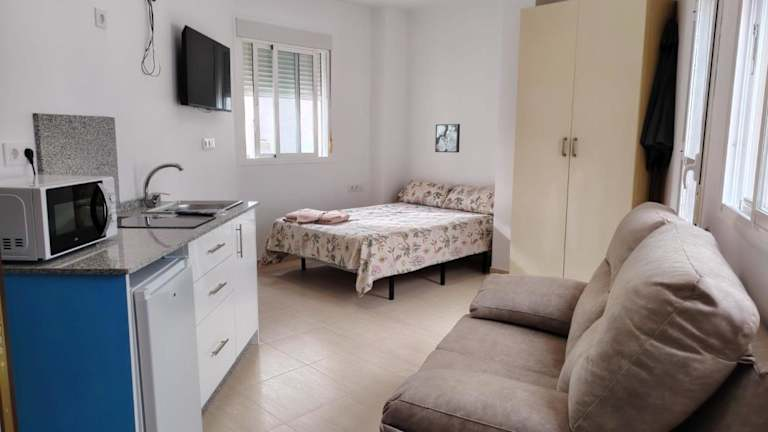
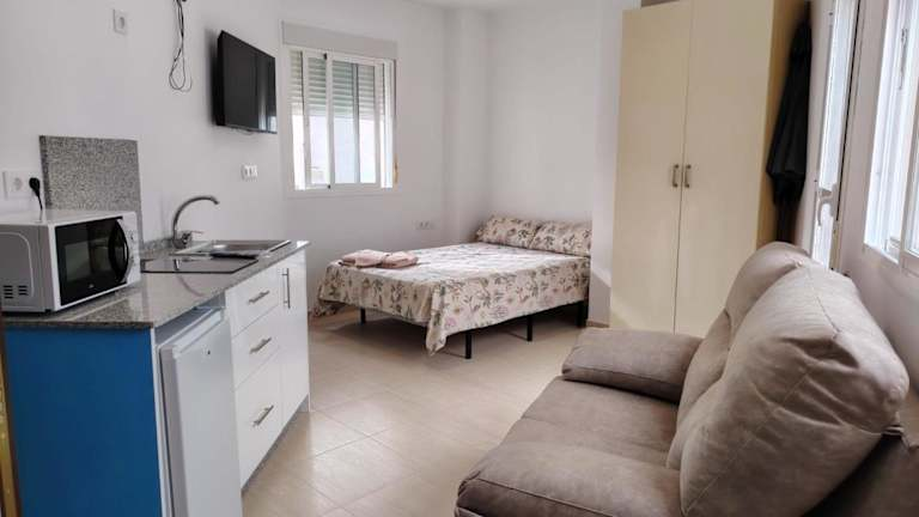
- wall art (447, 138)
